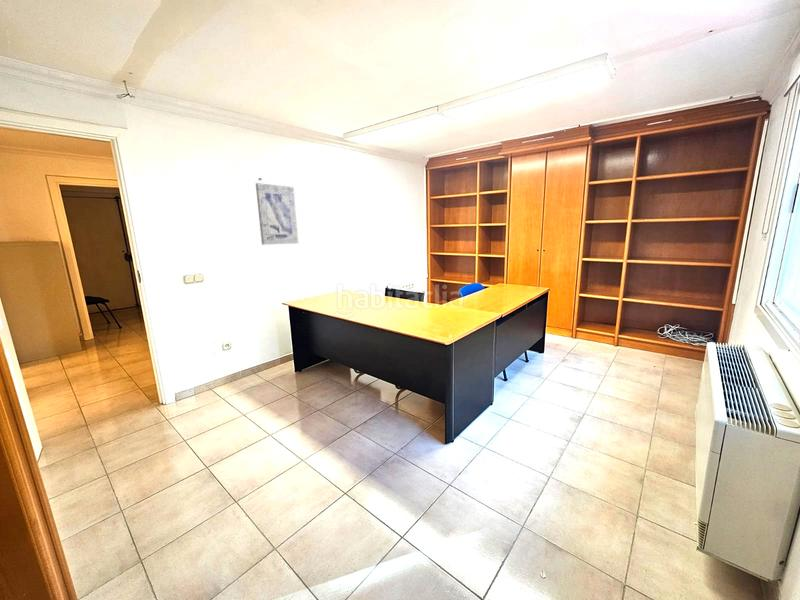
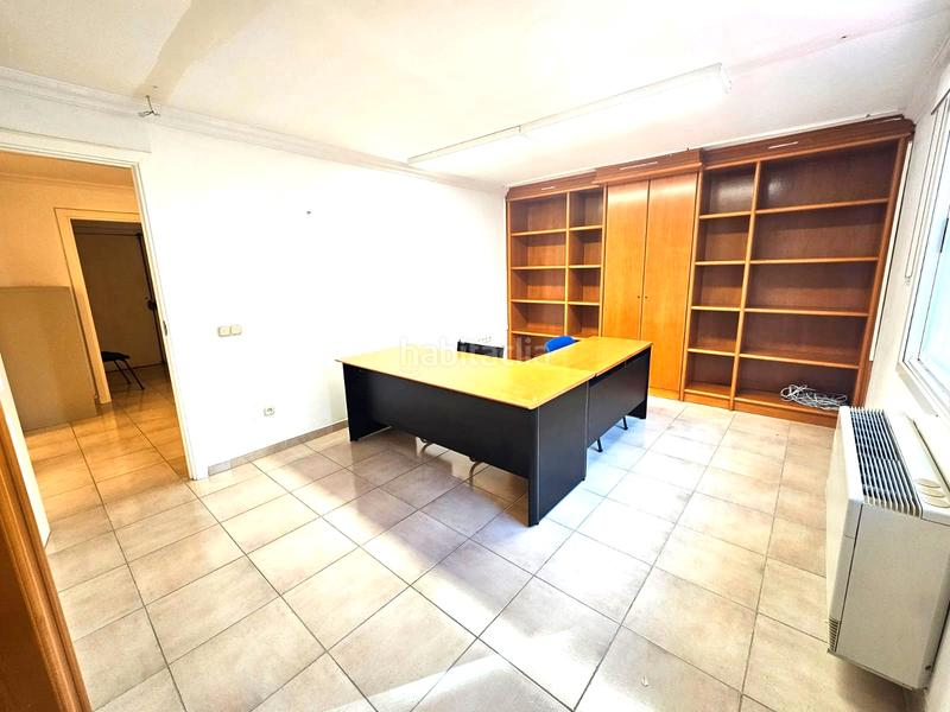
- wall art (278, 215)
